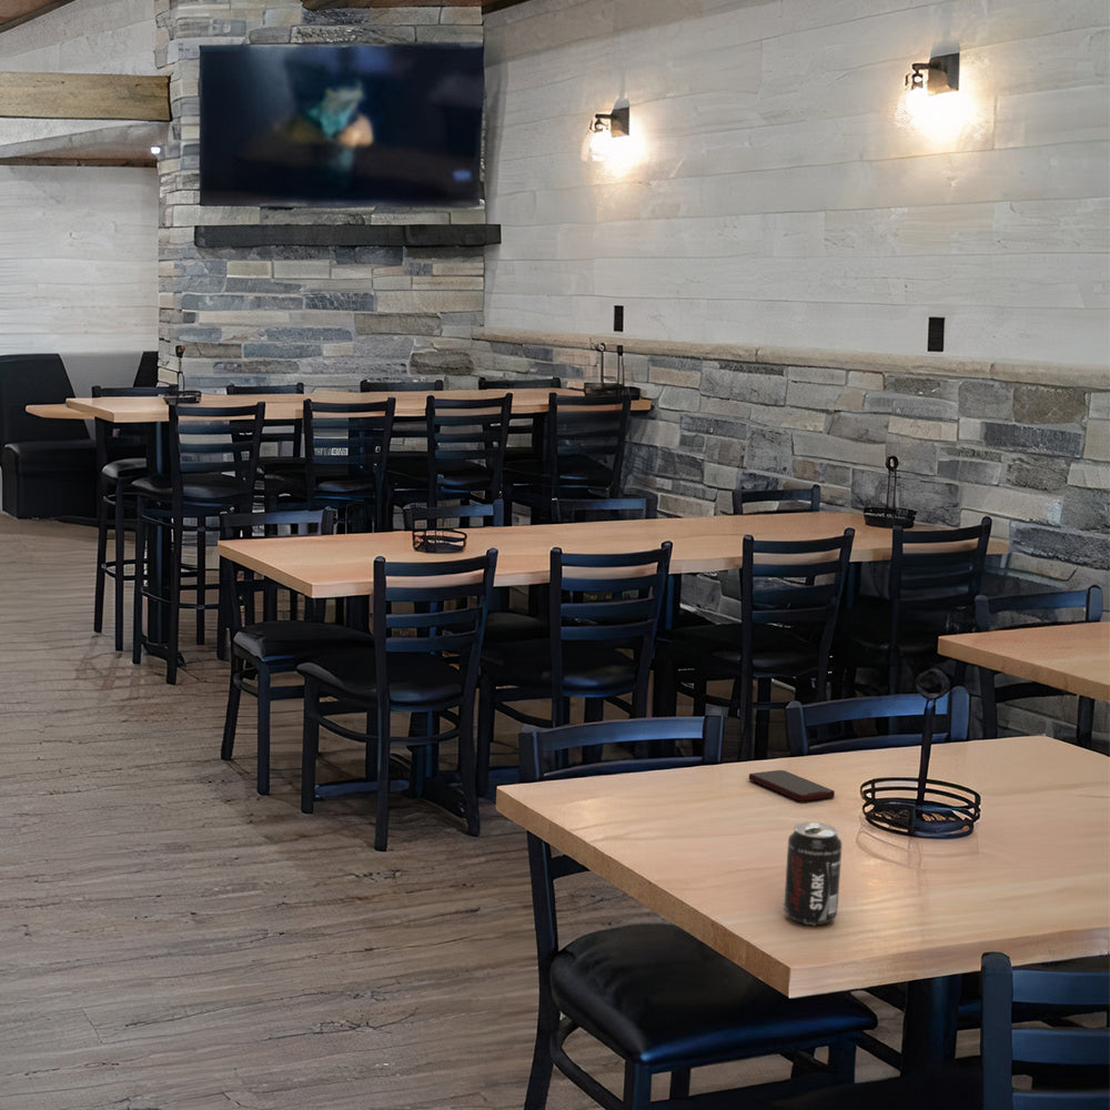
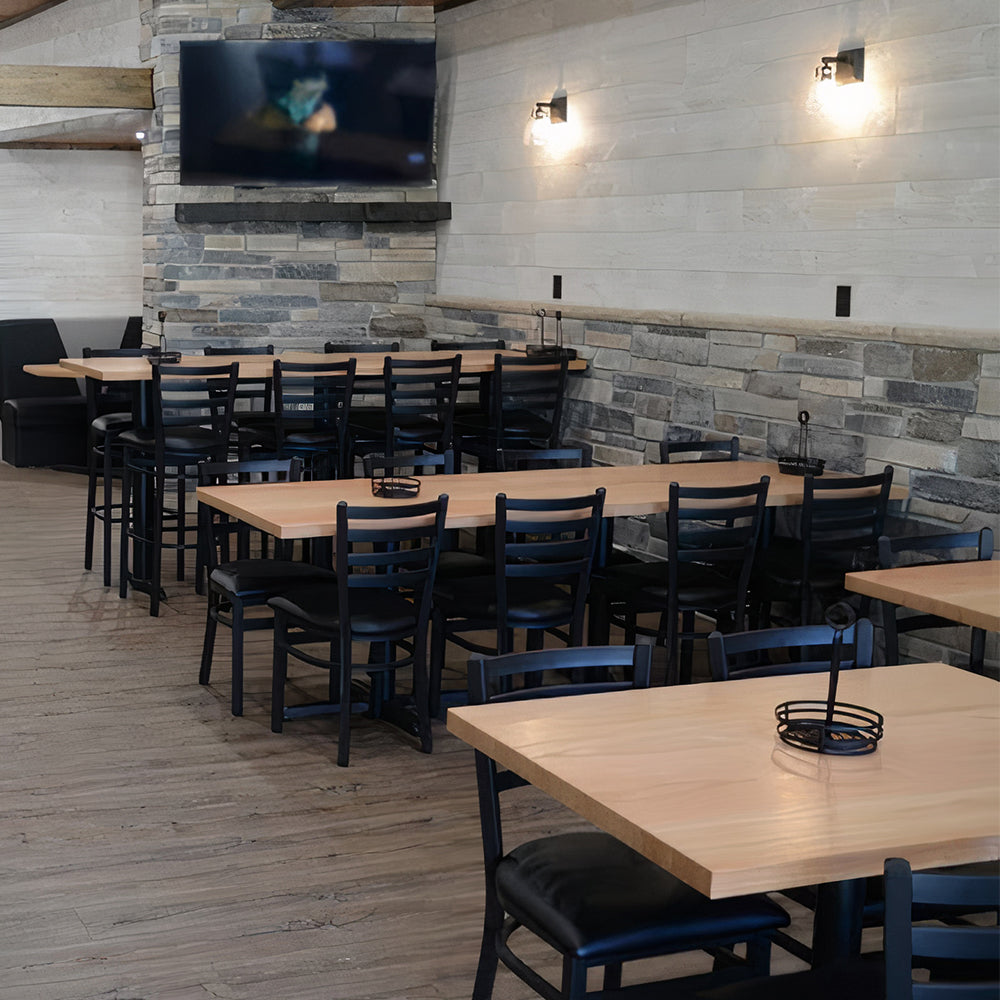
- smartphone (790, 785)
- beverage can (813, 874)
